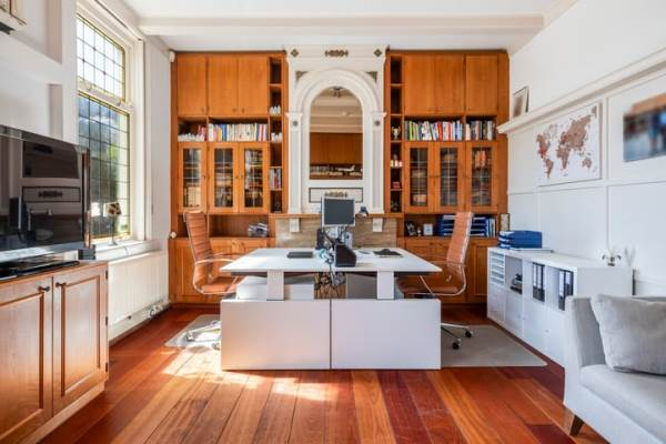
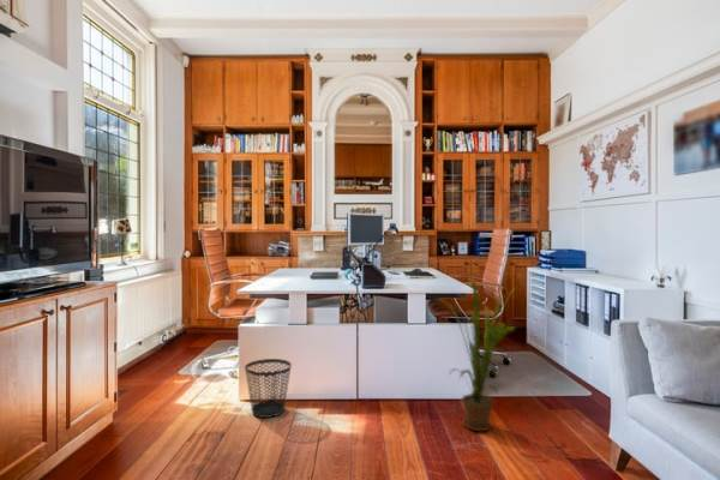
+ wastebasket (268, 388)
+ house plant (473, 350)
